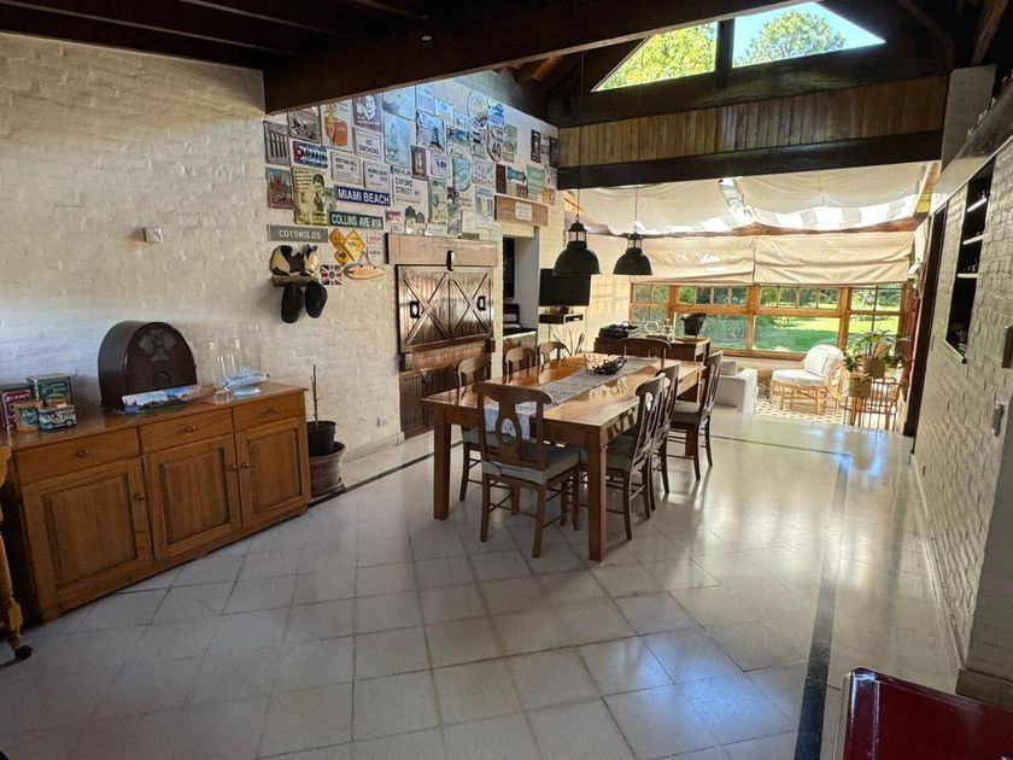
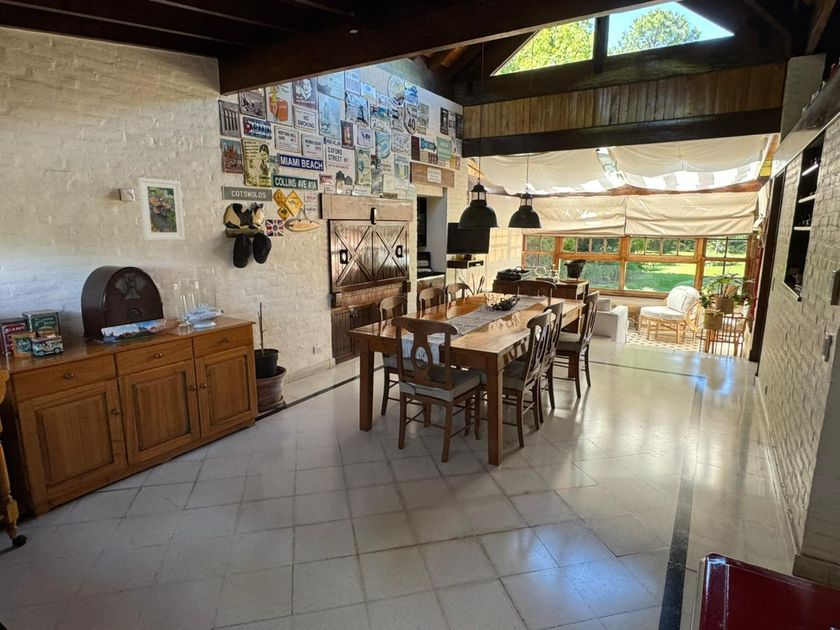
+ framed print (162, 210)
